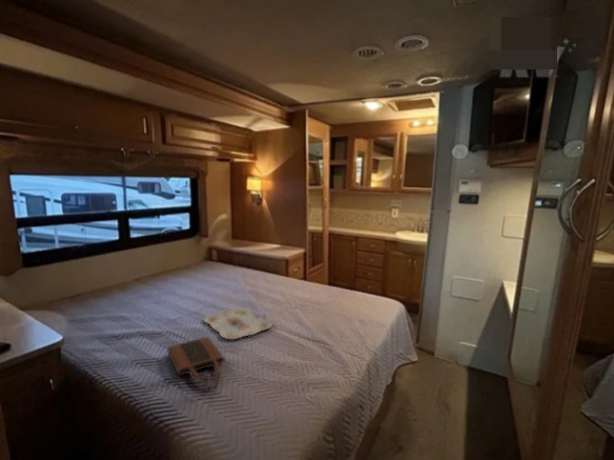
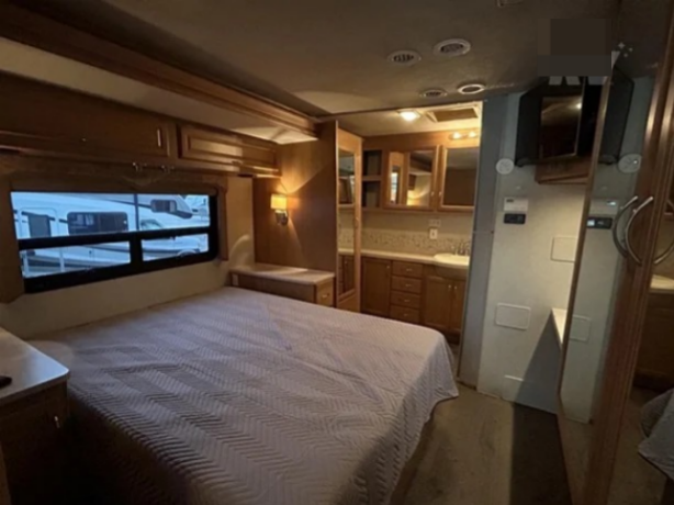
- tote bag (199, 360)
- serving tray (237, 322)
